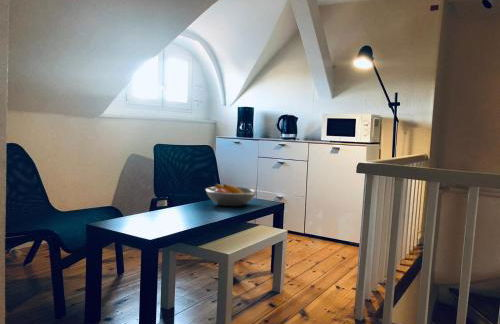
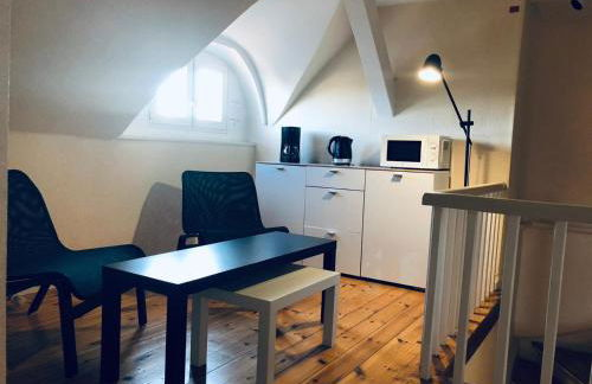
- fruit bowl (230, 195)
